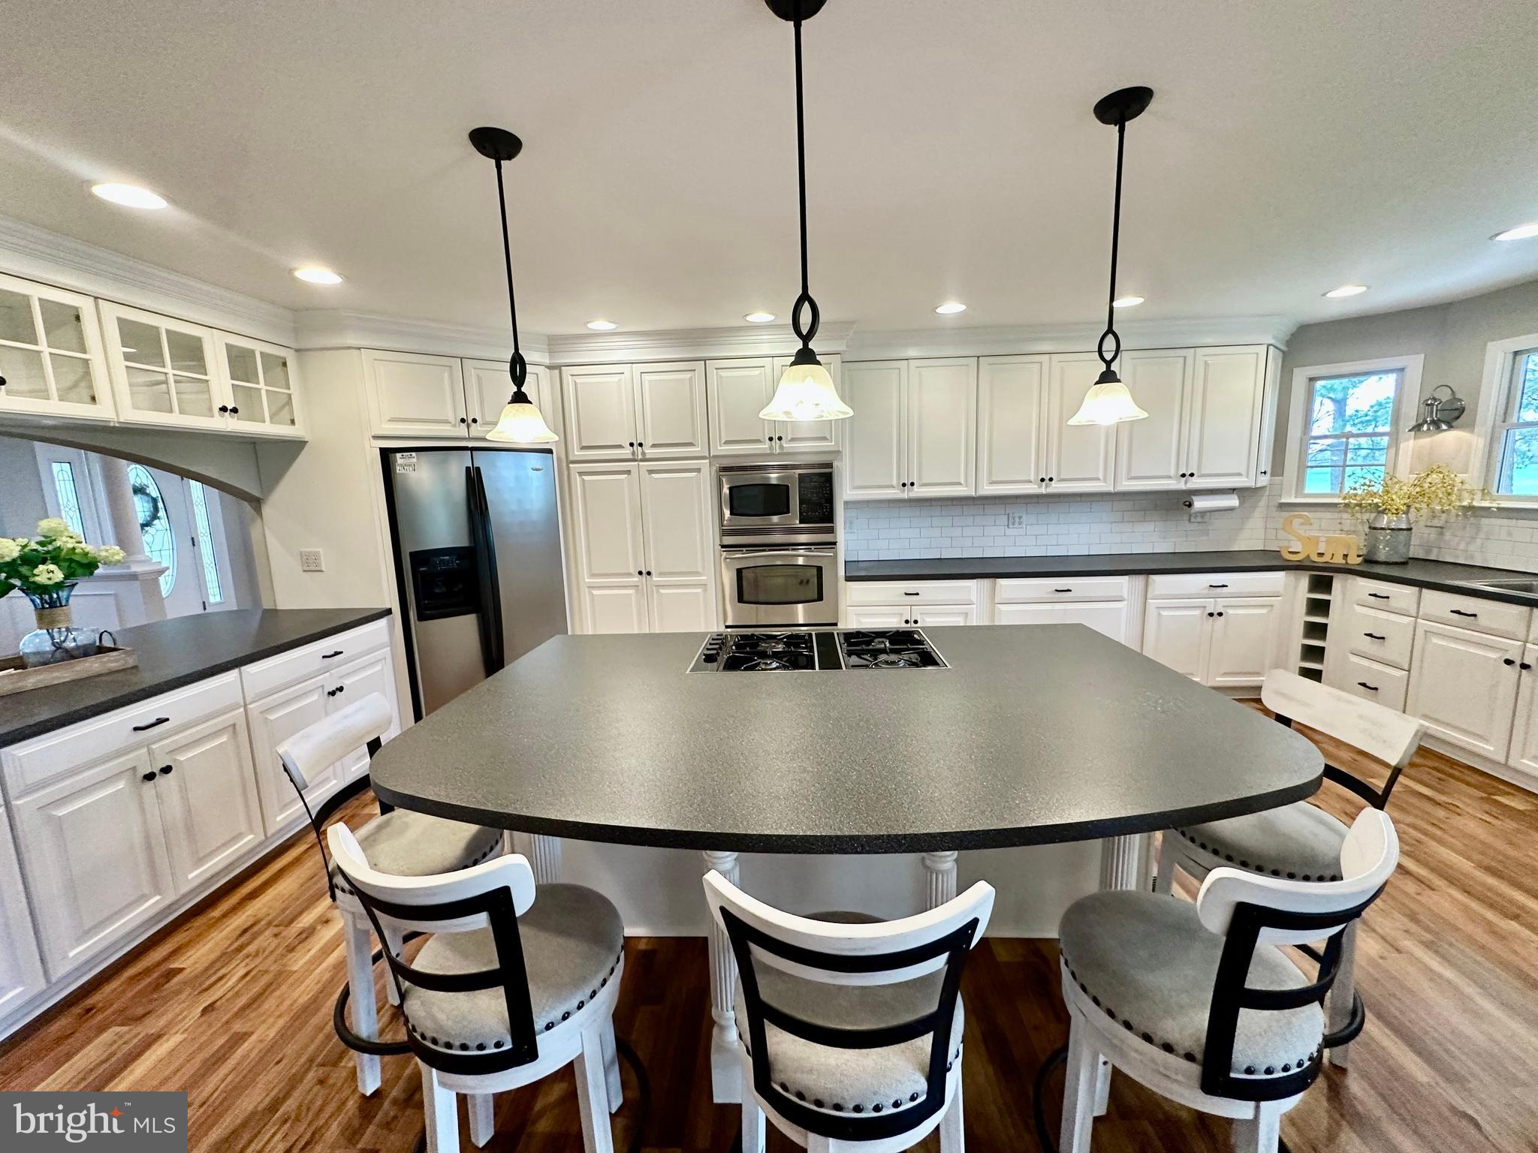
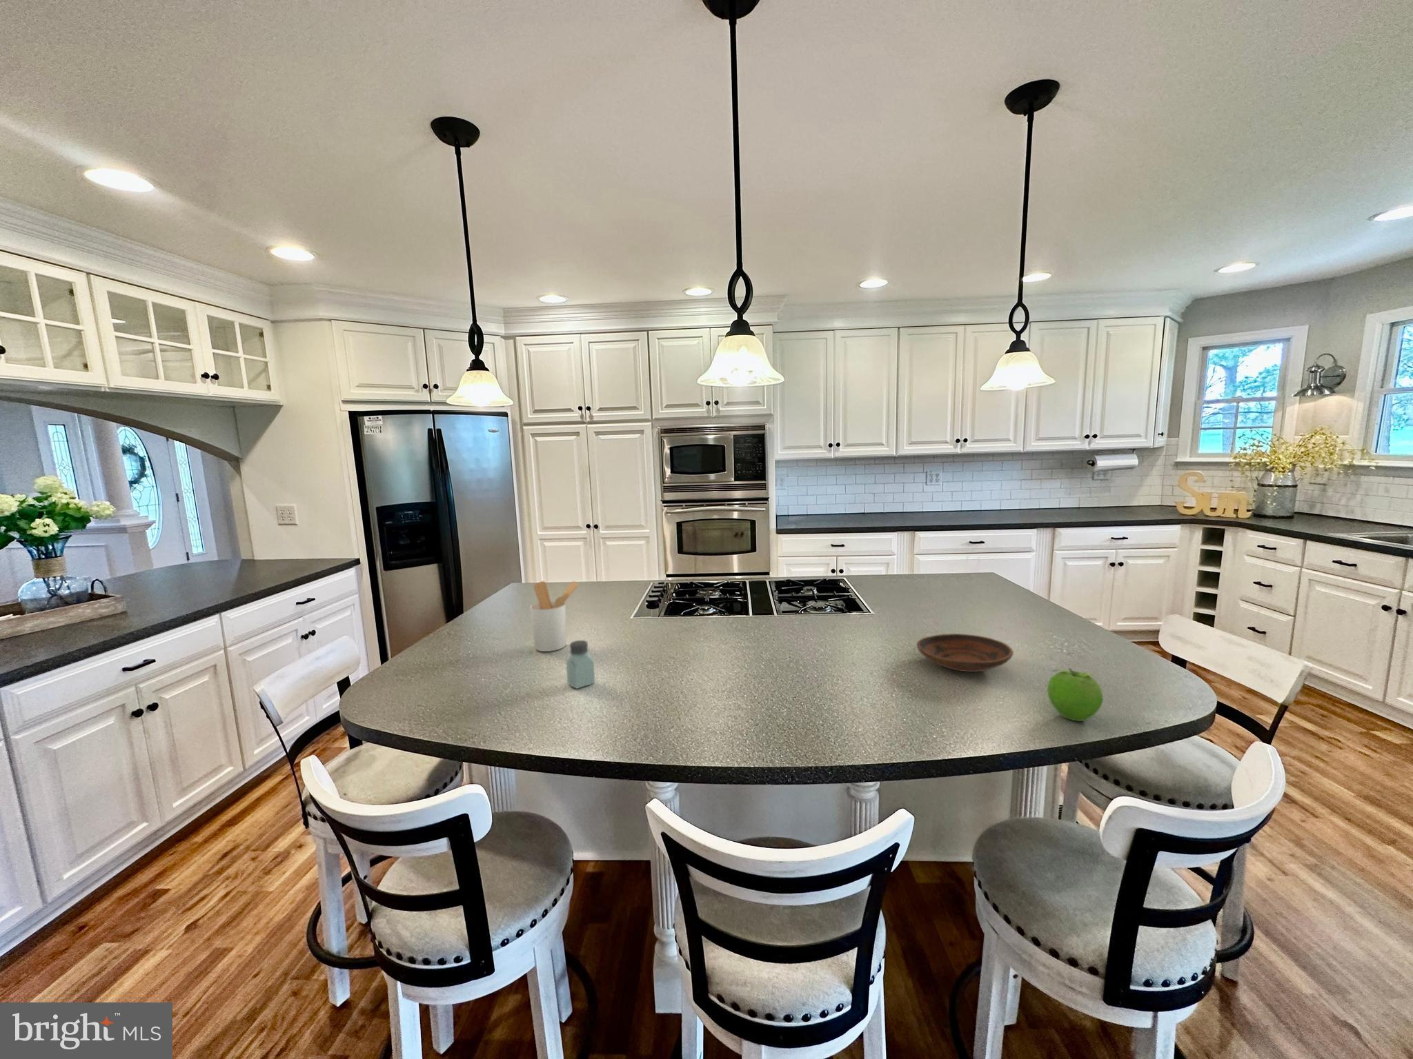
+ bowl (962, 655)
+ saltshaker (580, 663)
+ fruit (1075, 692)
+ utensil holder (556, 614)
